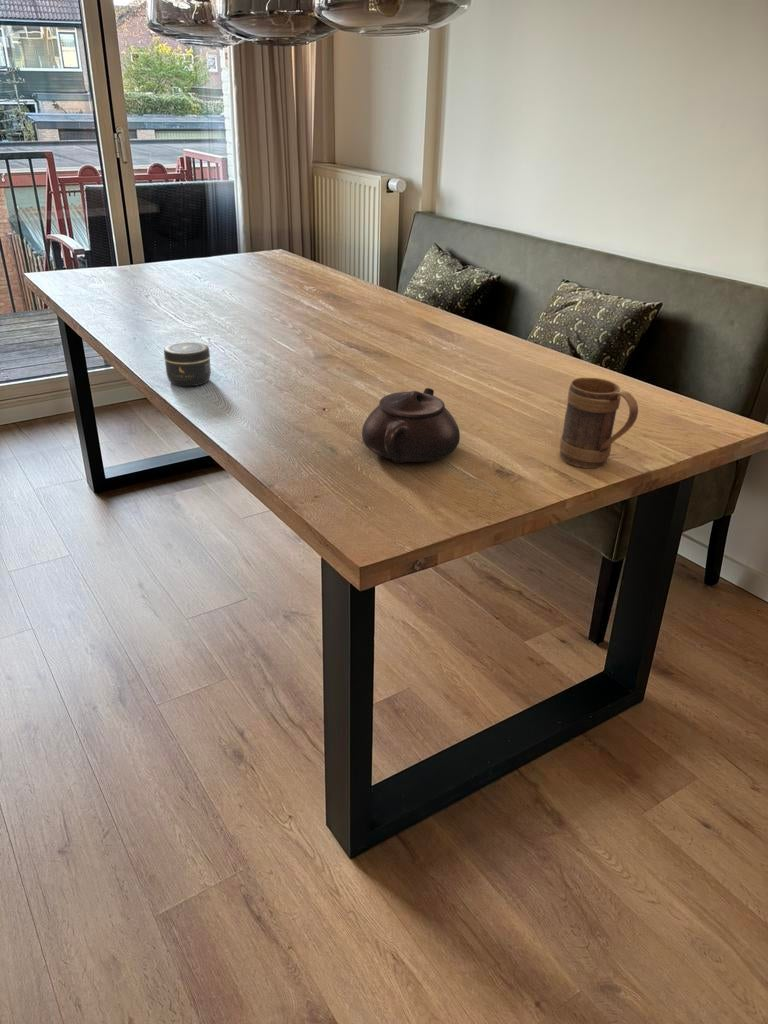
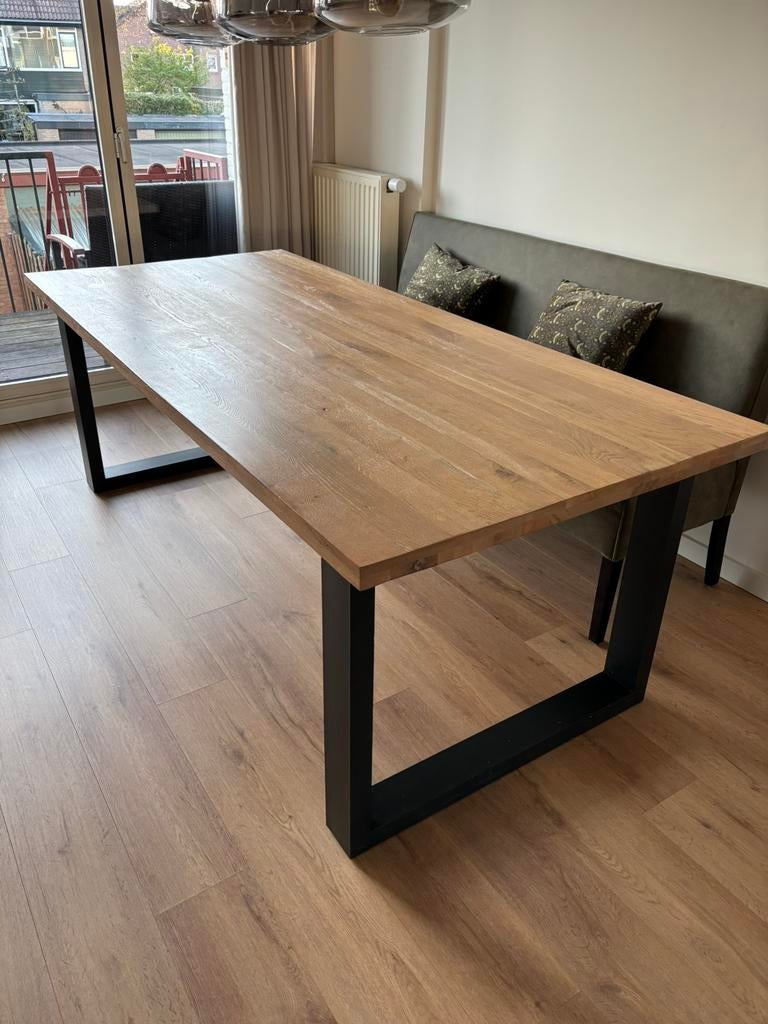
- mug (599, 425)
- jar (187, 364)
- teapot (408, 421)
